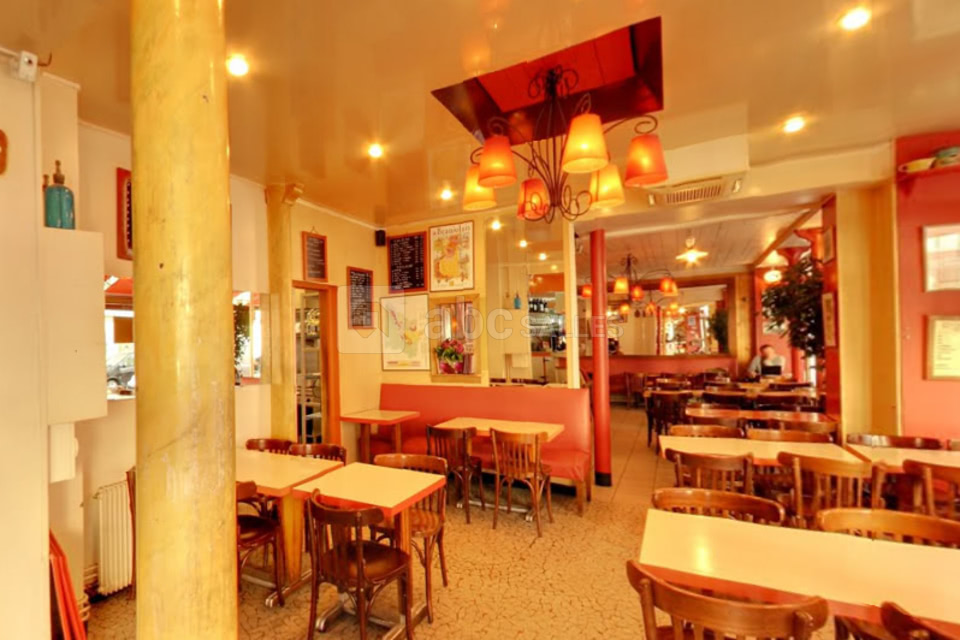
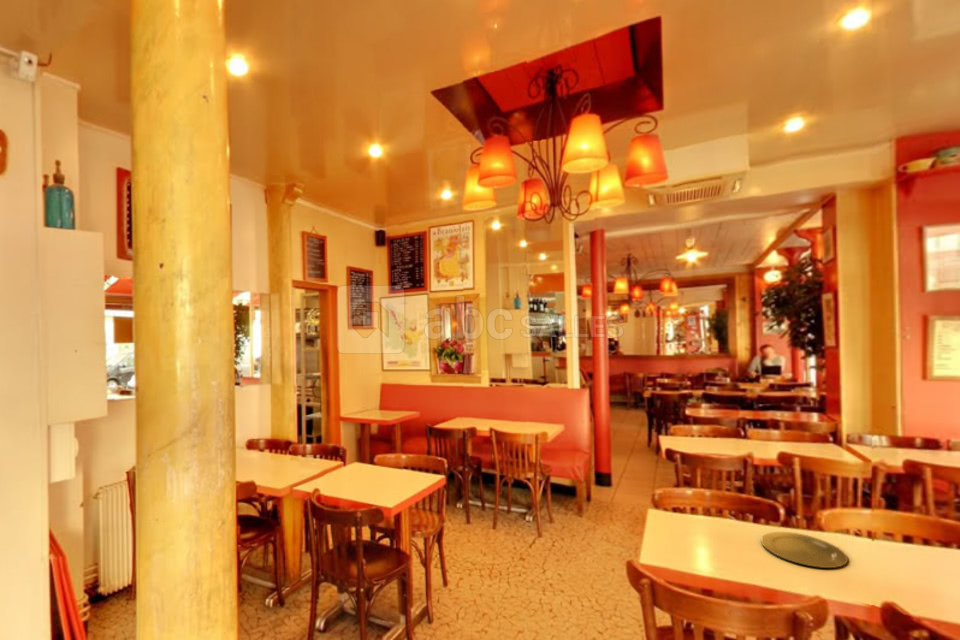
+ plate (802, 548)
